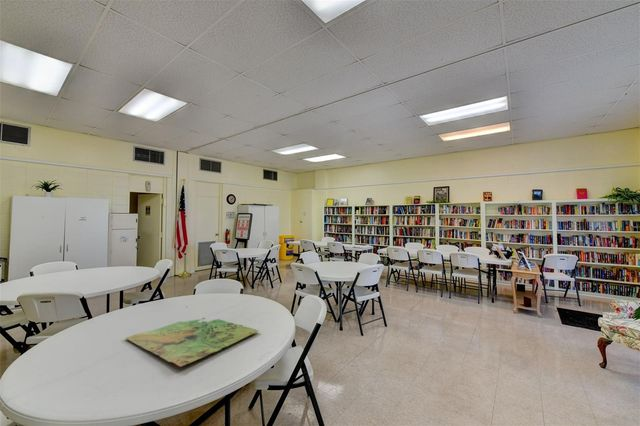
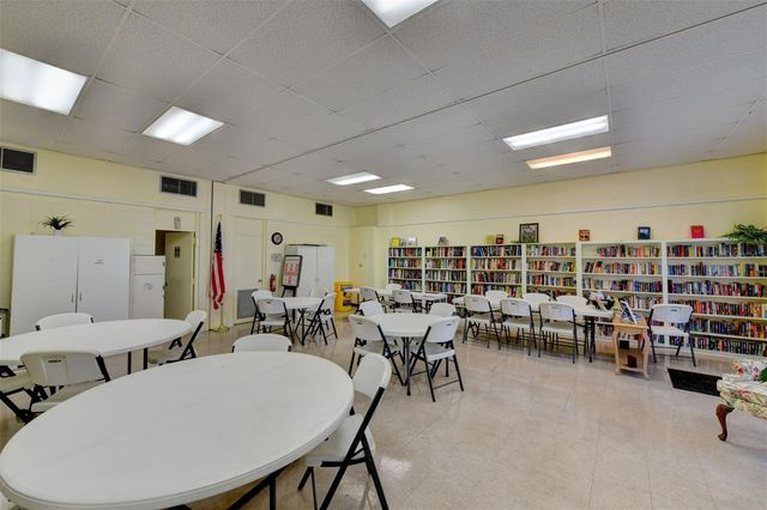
- board game (194, 334)
